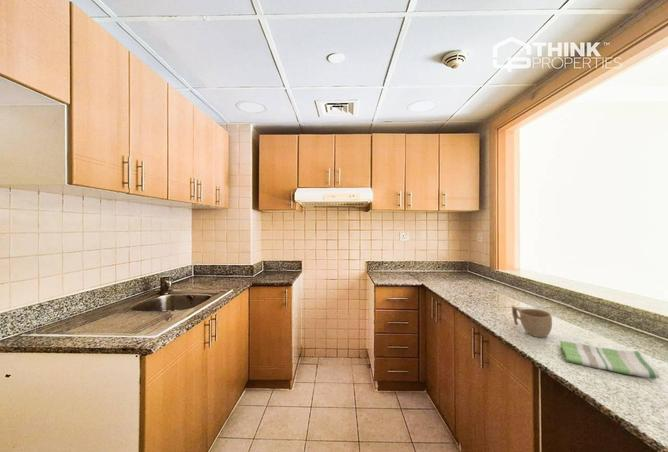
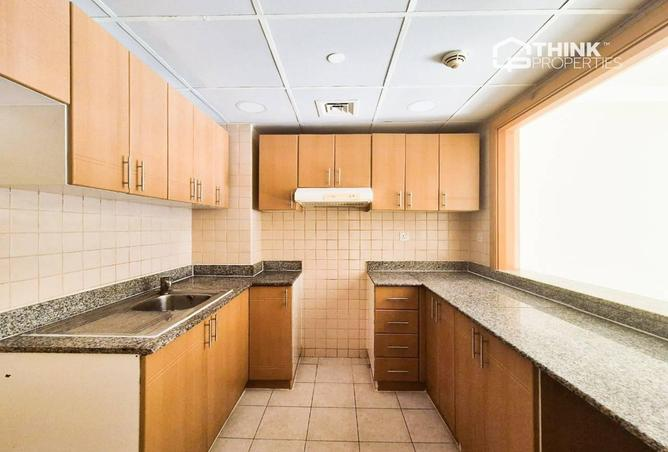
- cup (530, 321)
- dish towel (603, 356)
